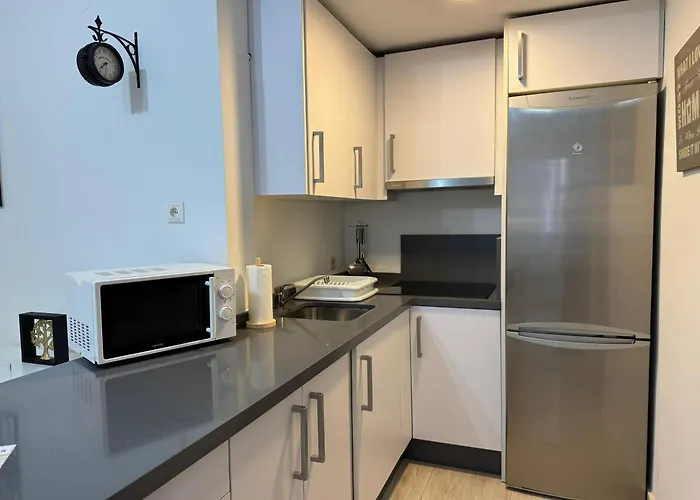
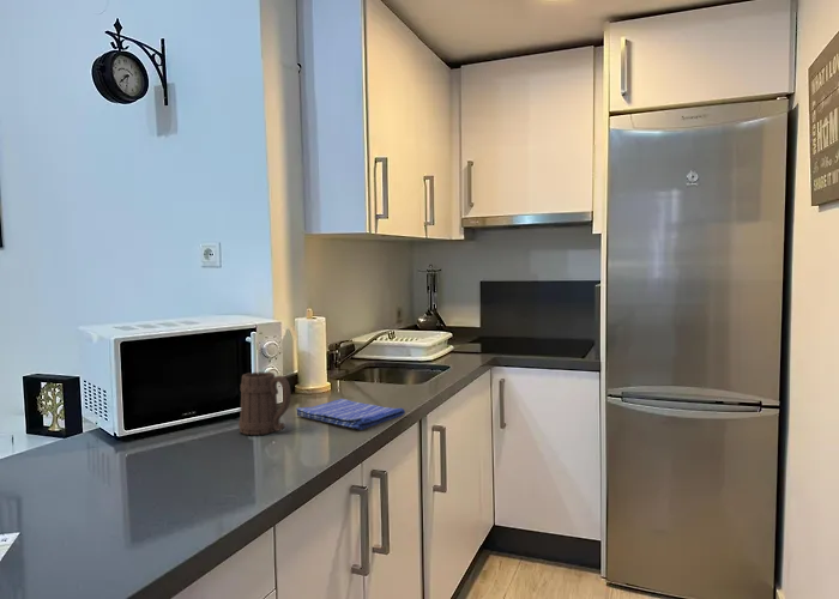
+ mug (265, 403)
+ dish towel (350, 410)
